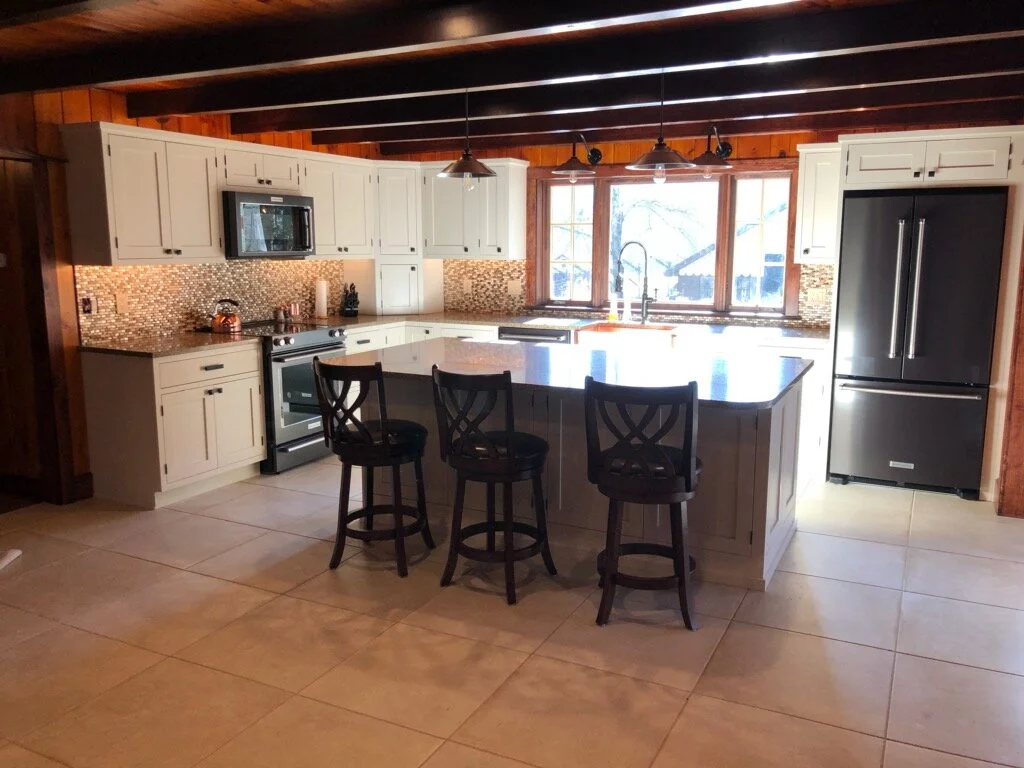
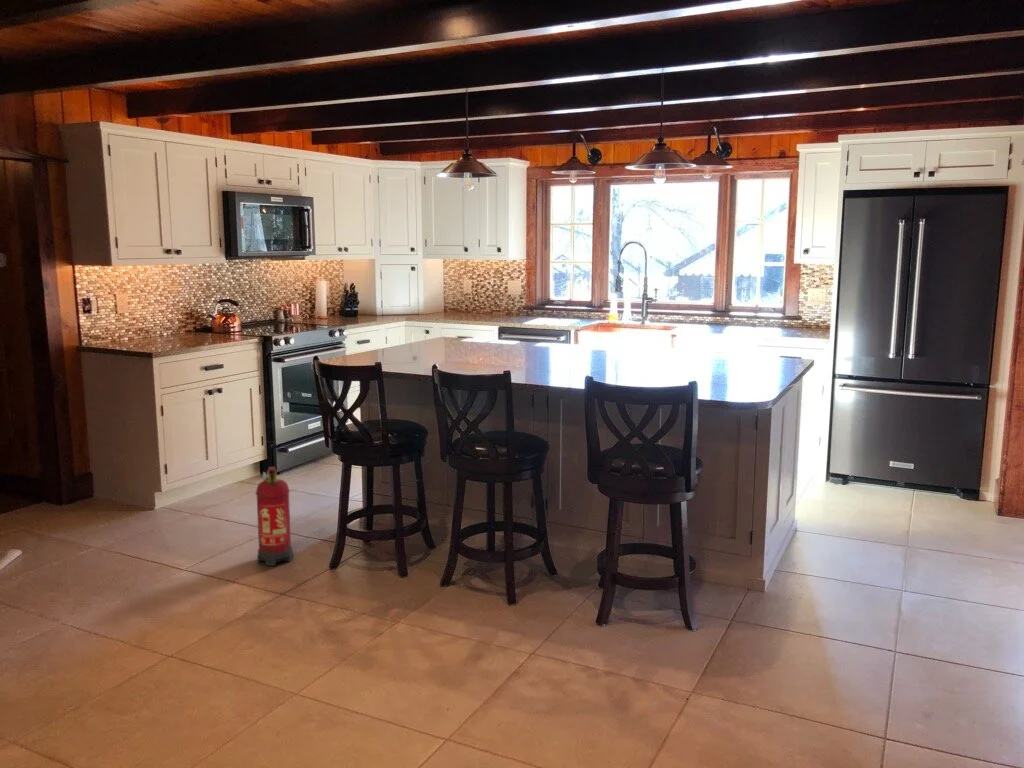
+ fire extinguisher (273, 511)
